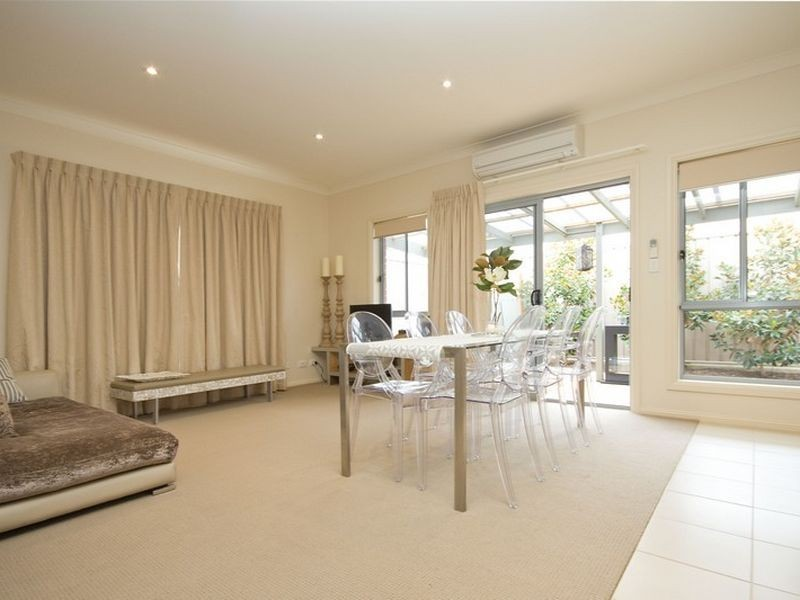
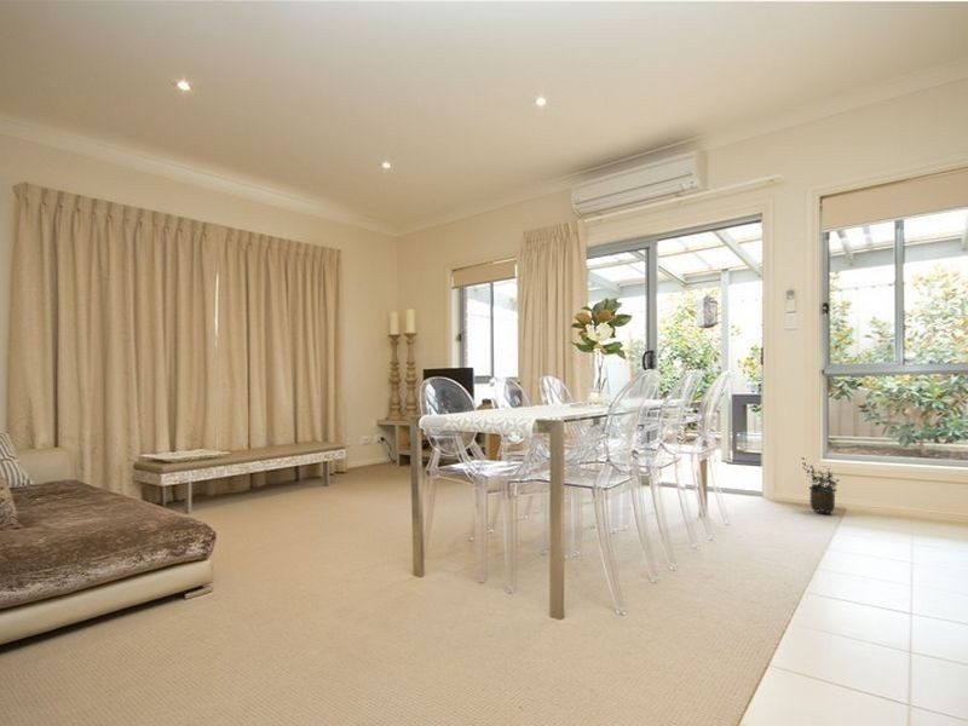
+ potted plant (820, 485)
